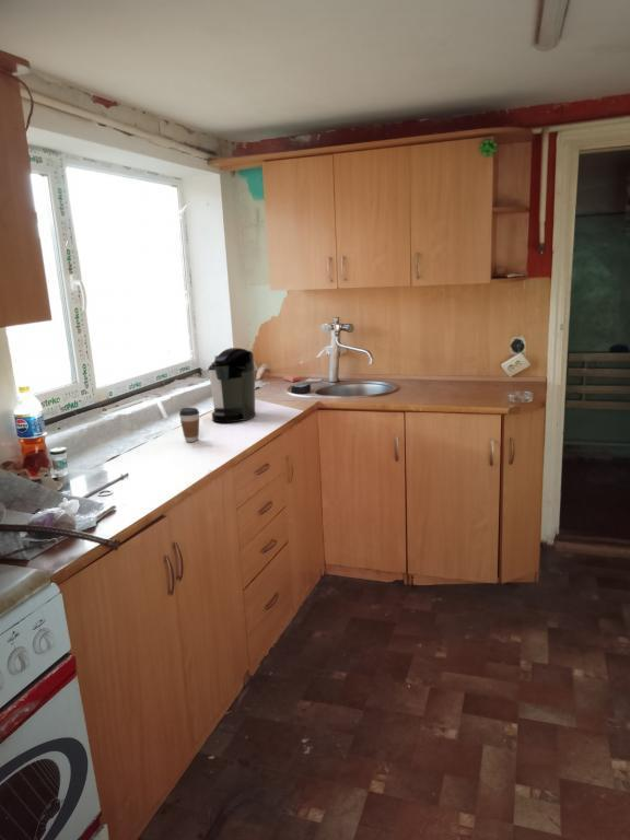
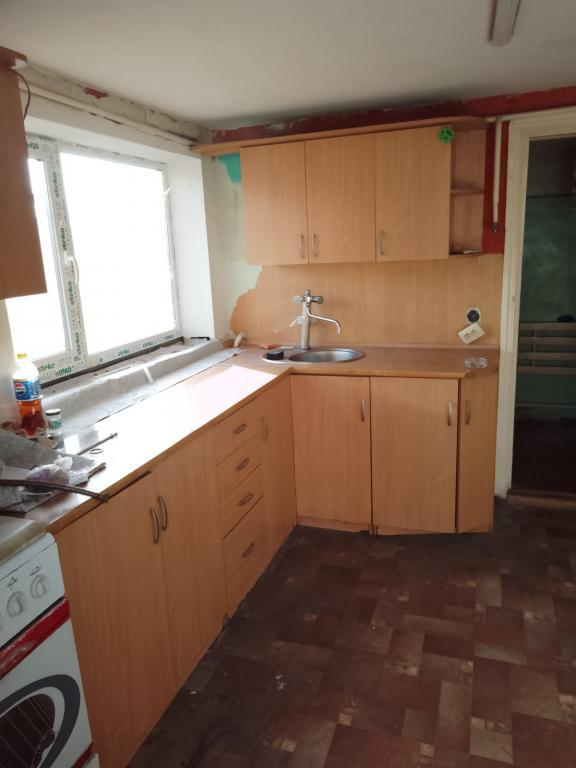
- coffee maker (223, 382)
- coffee cup (190, 424)
